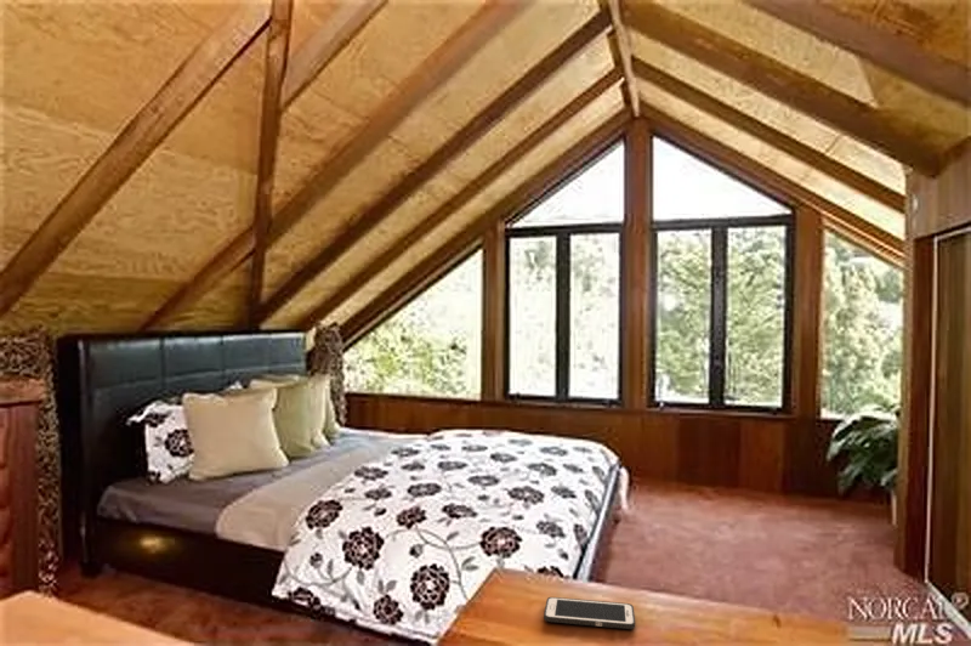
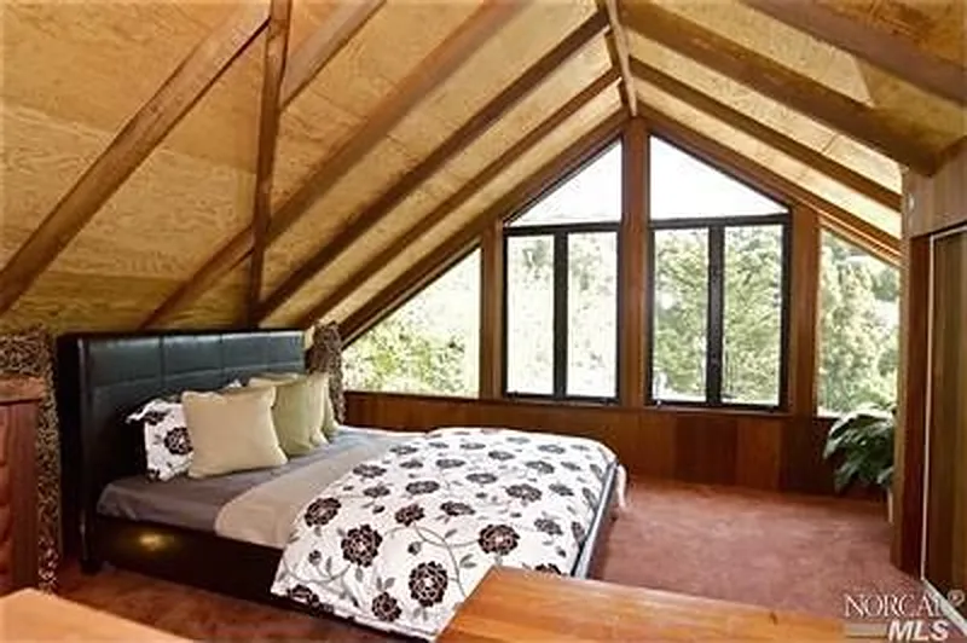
- cell phone (589, 612)
